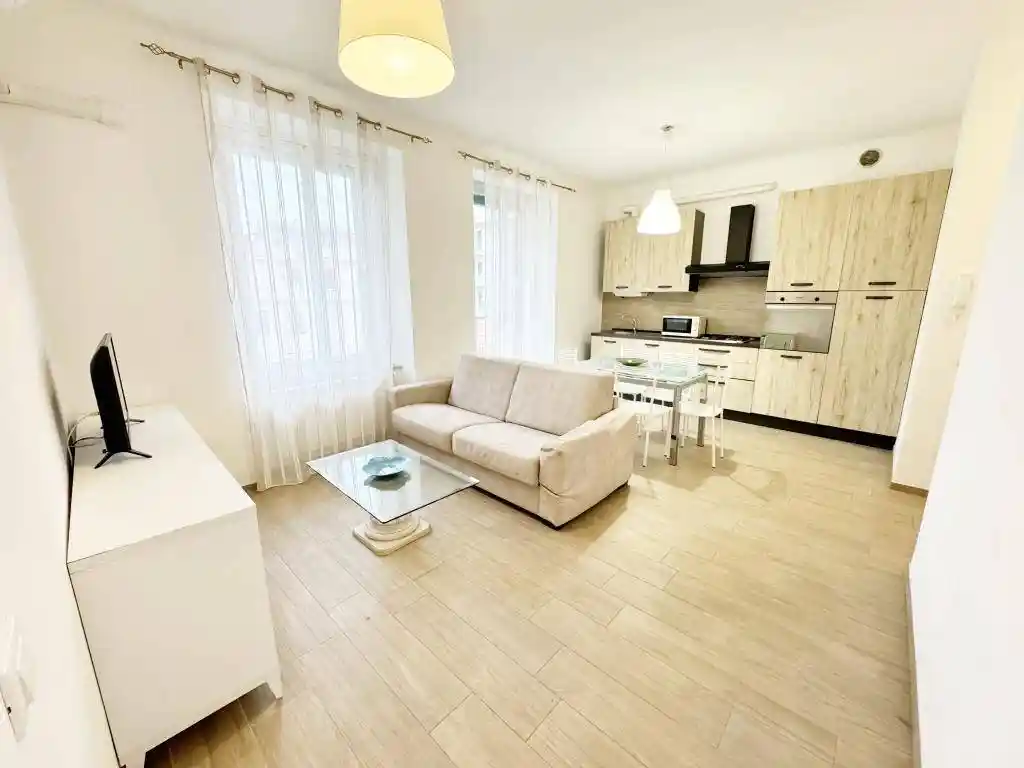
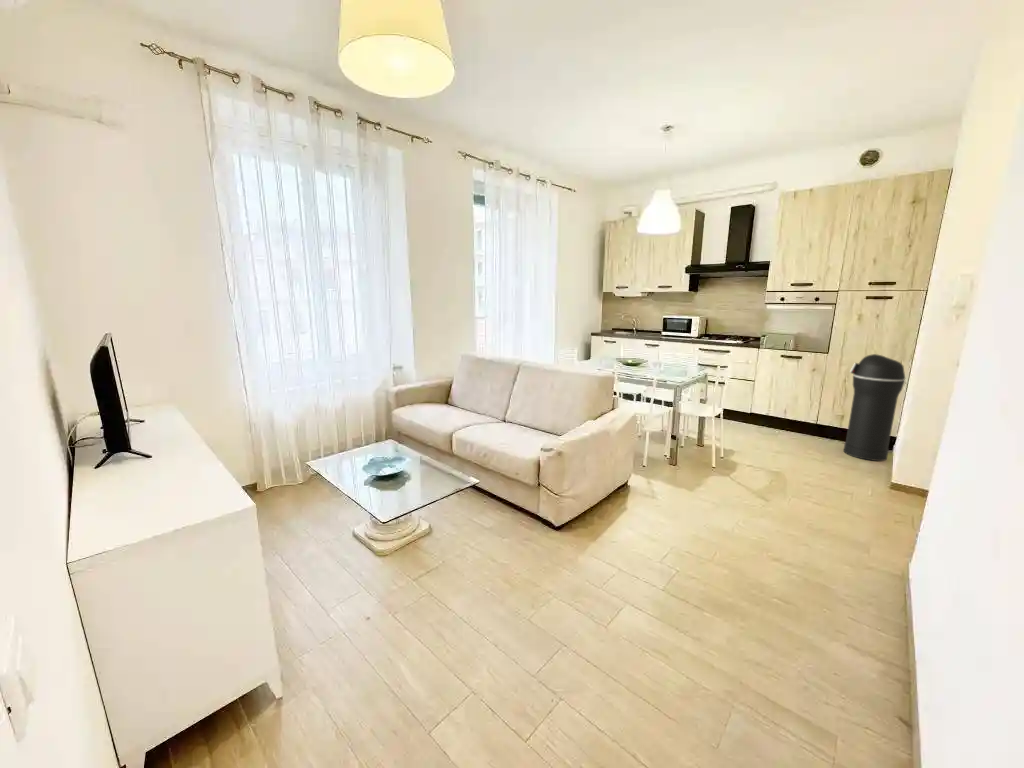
+ trash can (871, 405)
